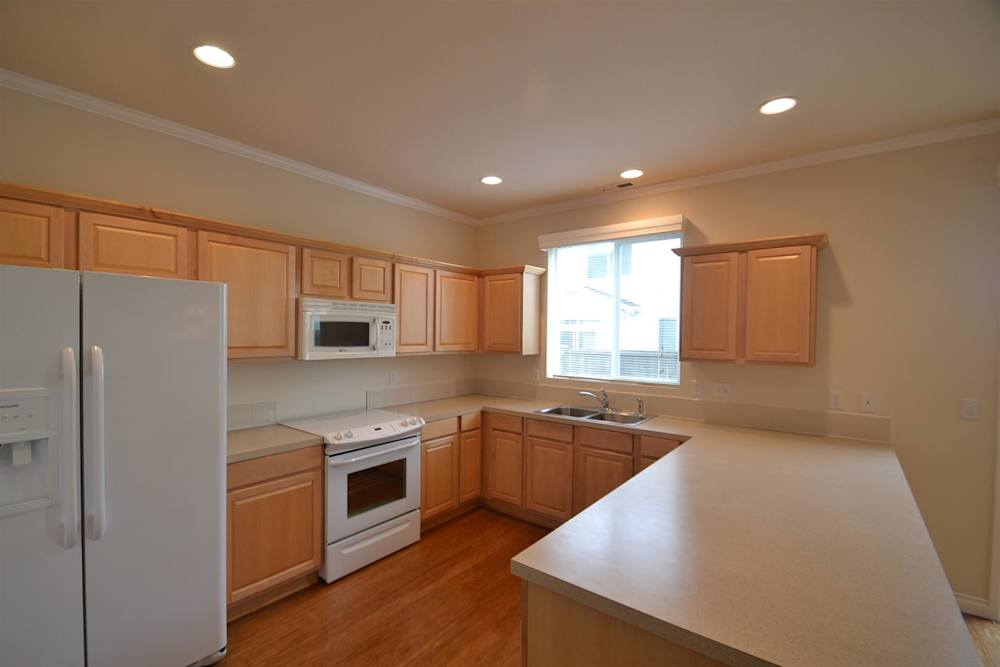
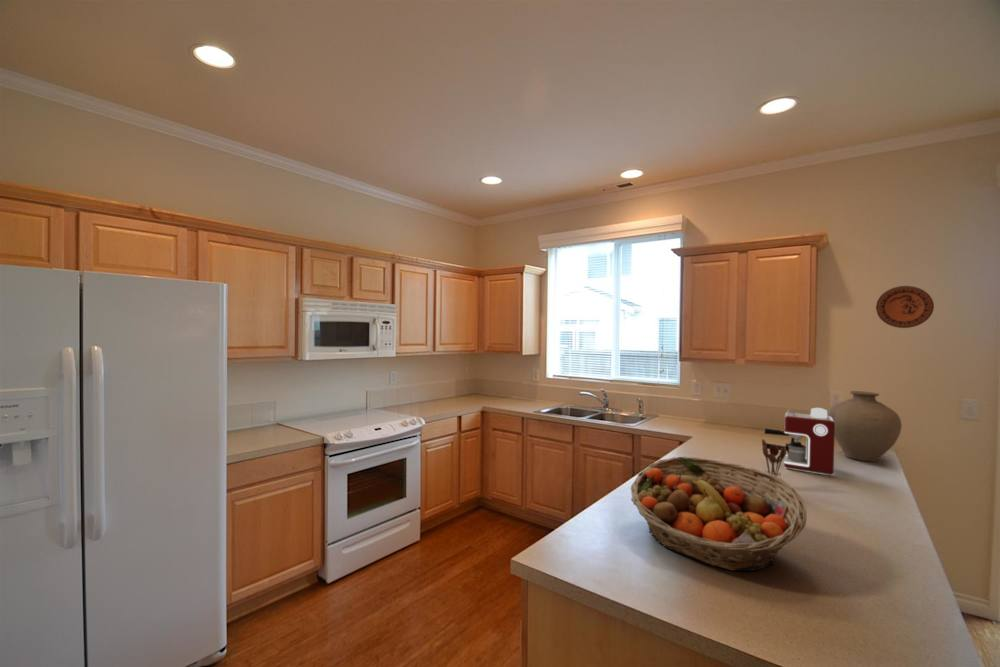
+ decorative plate (903, 307)
+ vase (862, 425)
+ fruit basket (710, 507)
+ utensil holder (772, 464)
+ coffee maker (797, 436)
